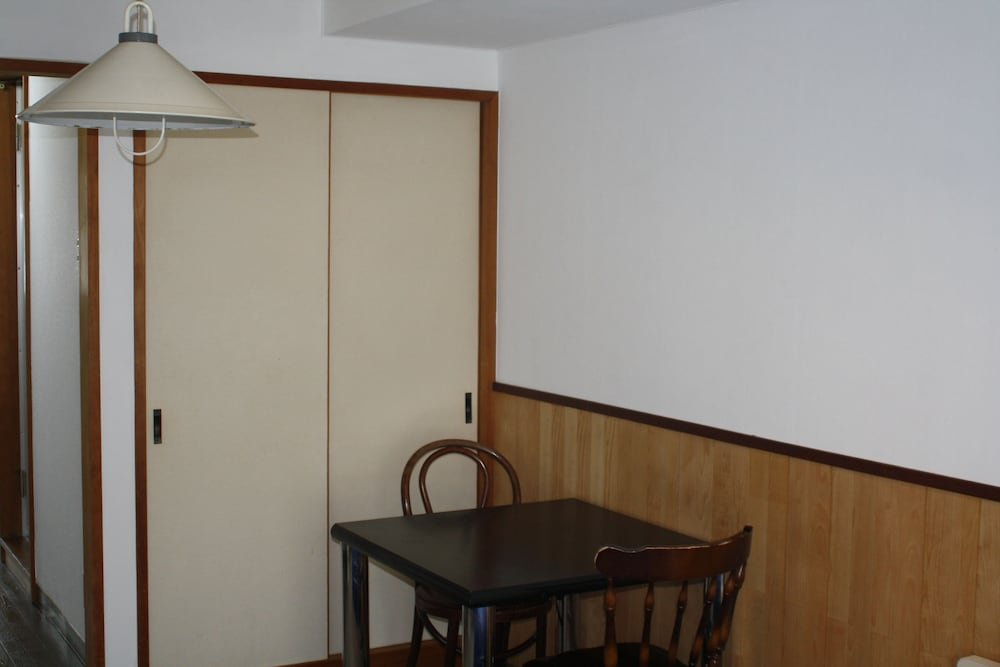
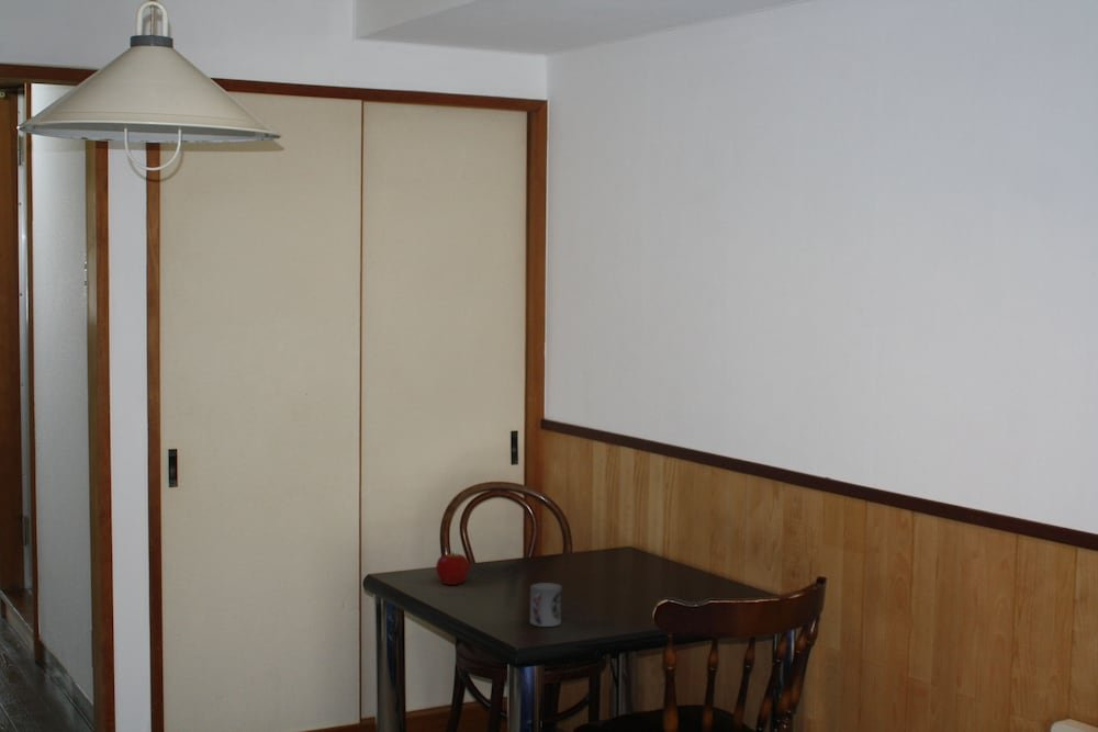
+ fruit (452, 566)
+ cup (542, 606)
